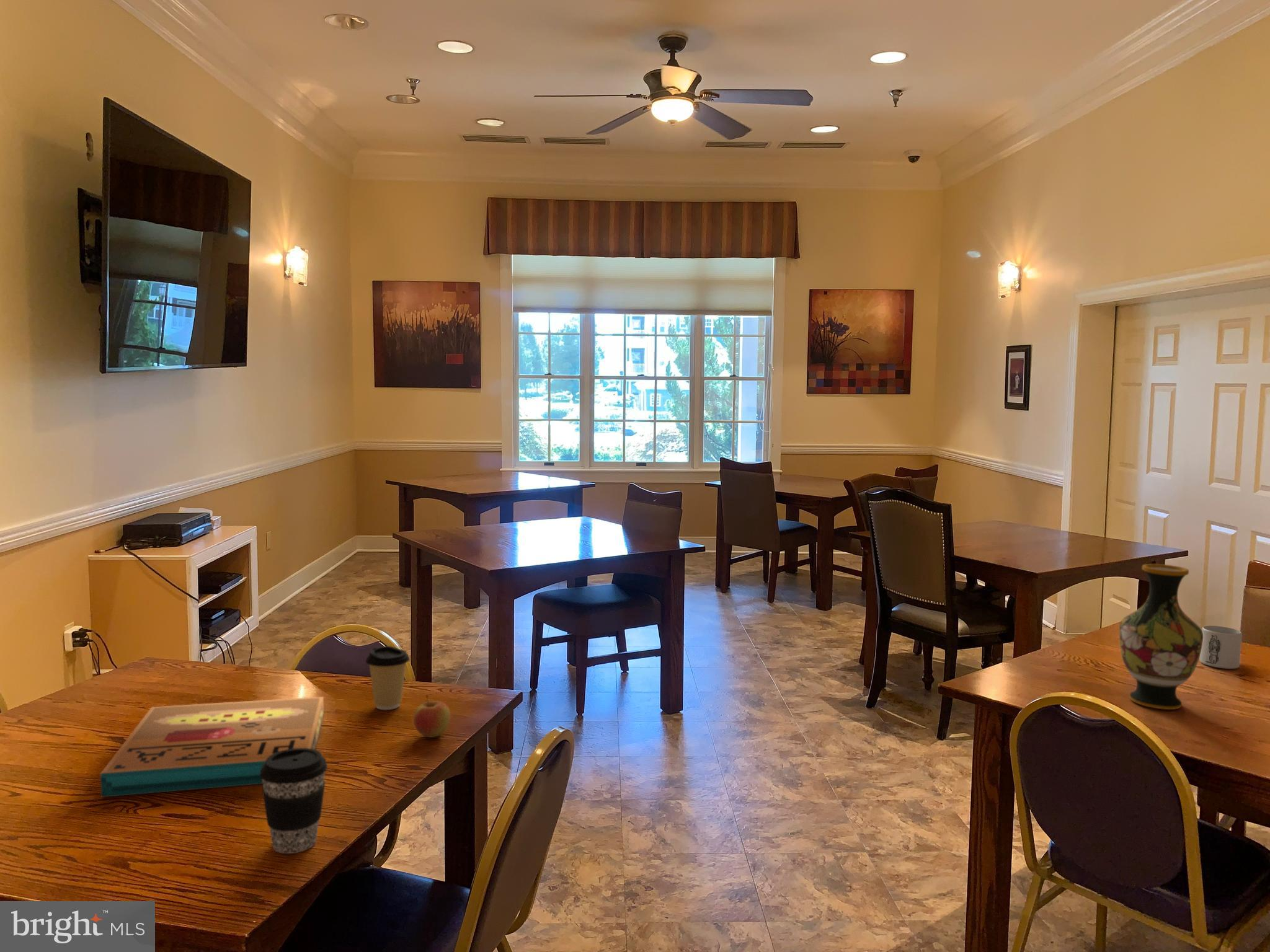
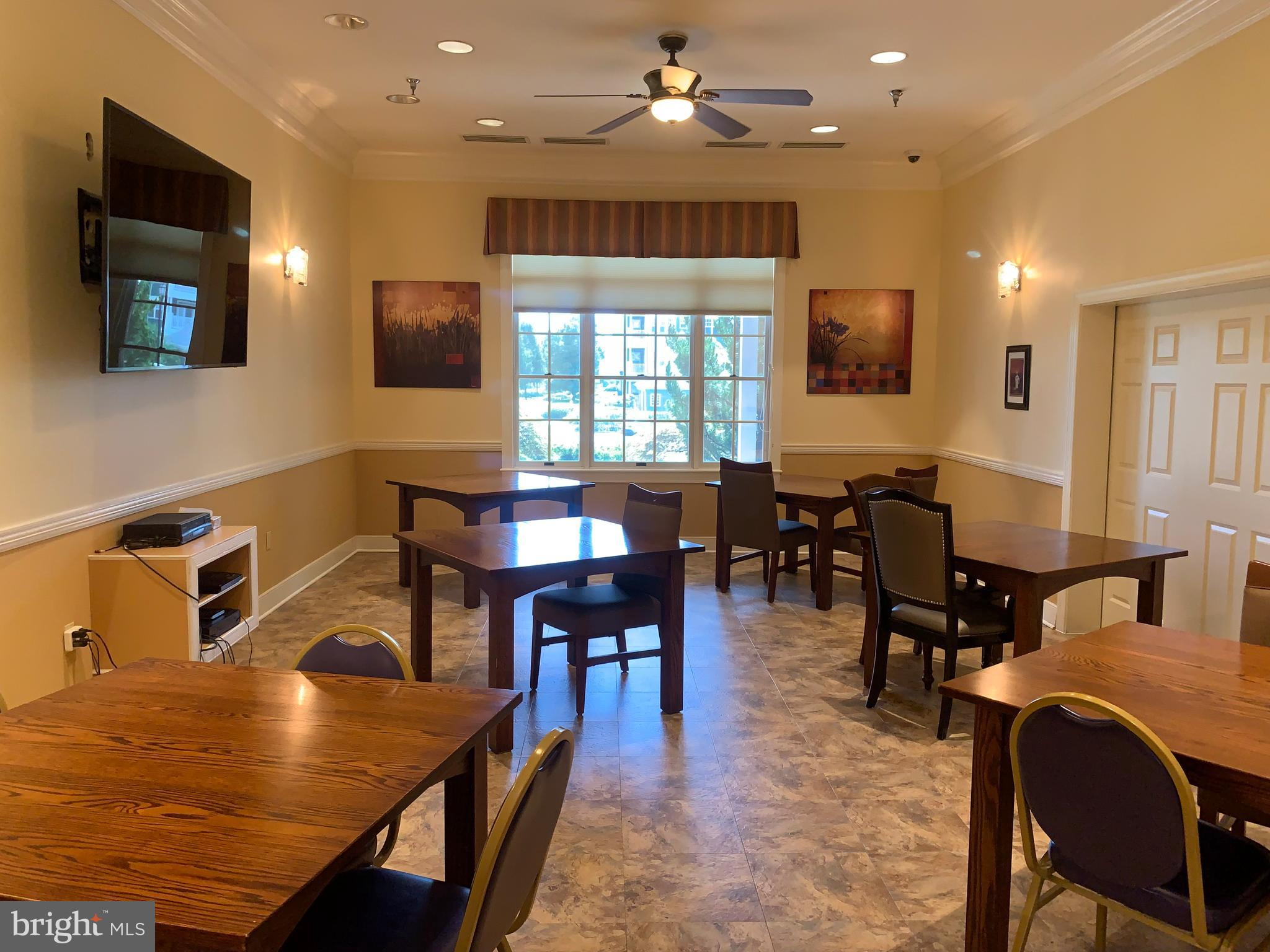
- pizza box (225, 741)
- coffee cup (294, 801)
- apple (432, 715)
- mug (1222, 646)
- coffee cup (388, 678)
- vase (1160, 635)
